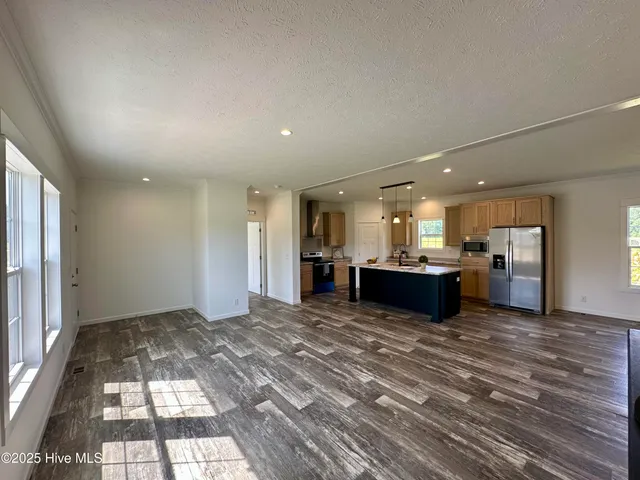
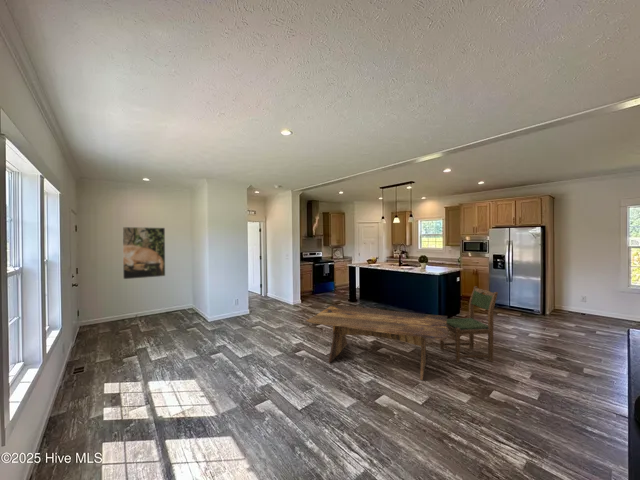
+ dining chair (467, 322)
+ dining table (378, 336)
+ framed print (144, 252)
